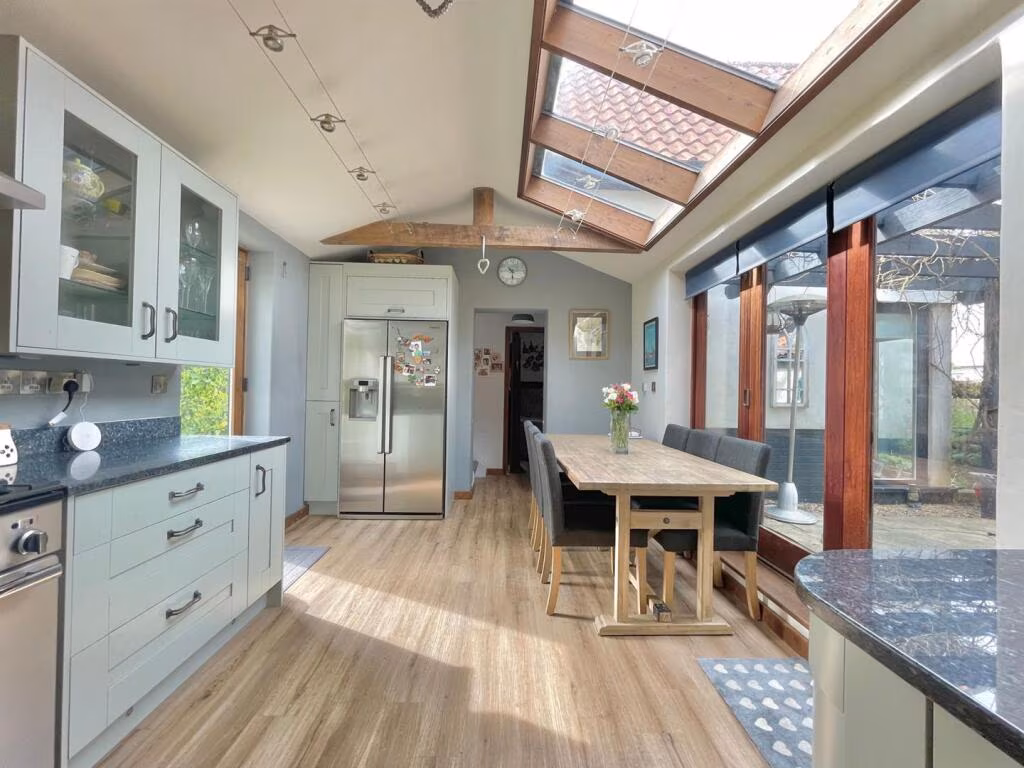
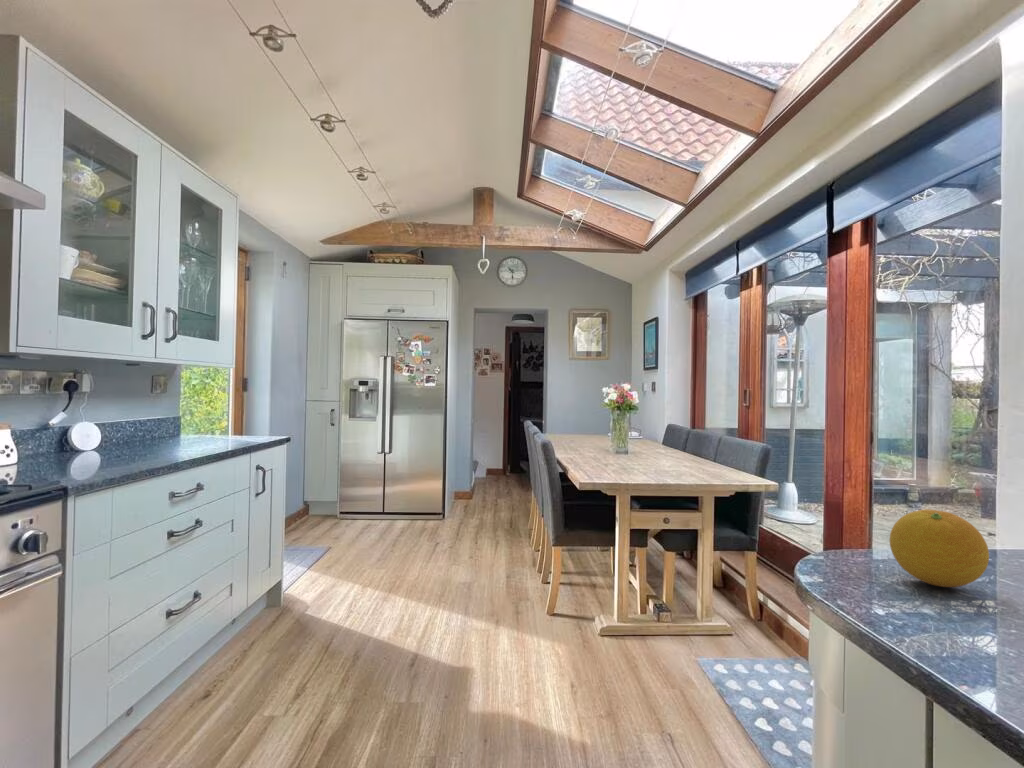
+ fruit (936, 547)
